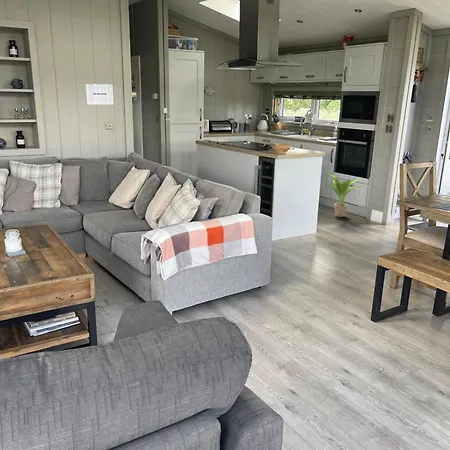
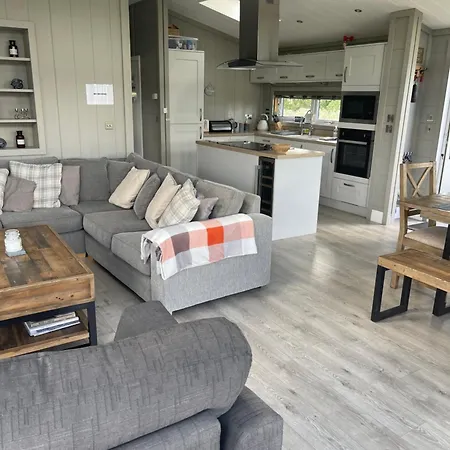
- potted plant (340, 194)
